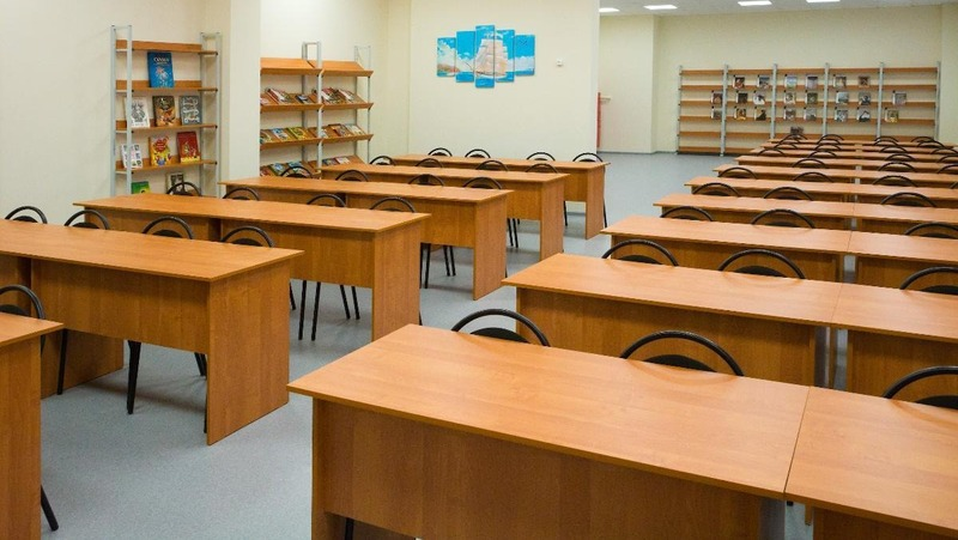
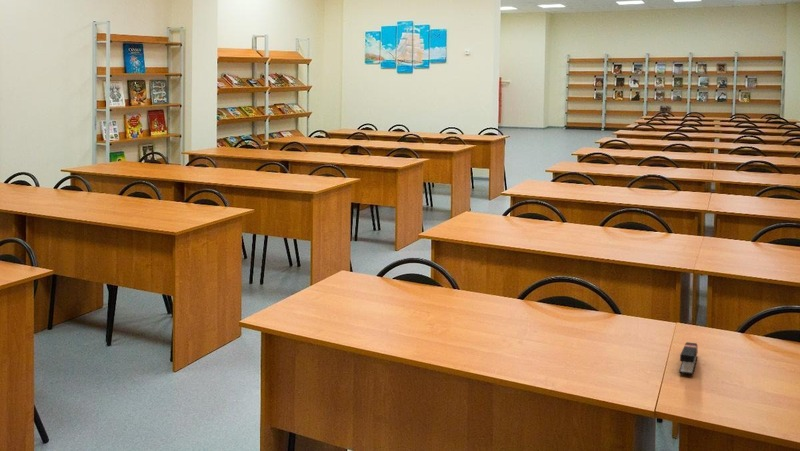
+ stapler (689, 356)
